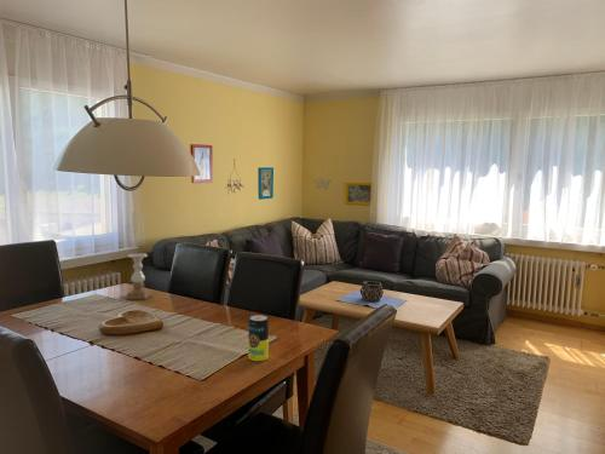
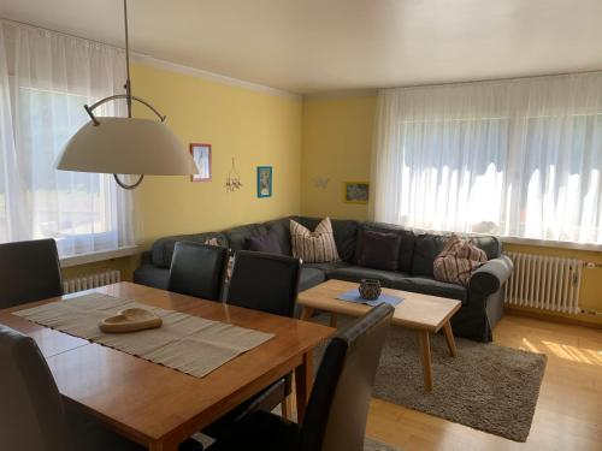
- candle (258, 337)
- candle holder (138, 275)
